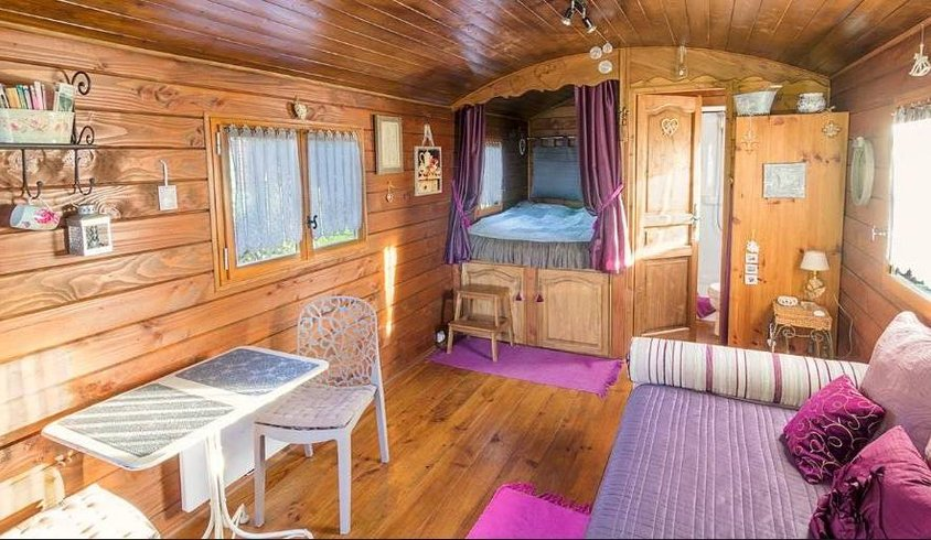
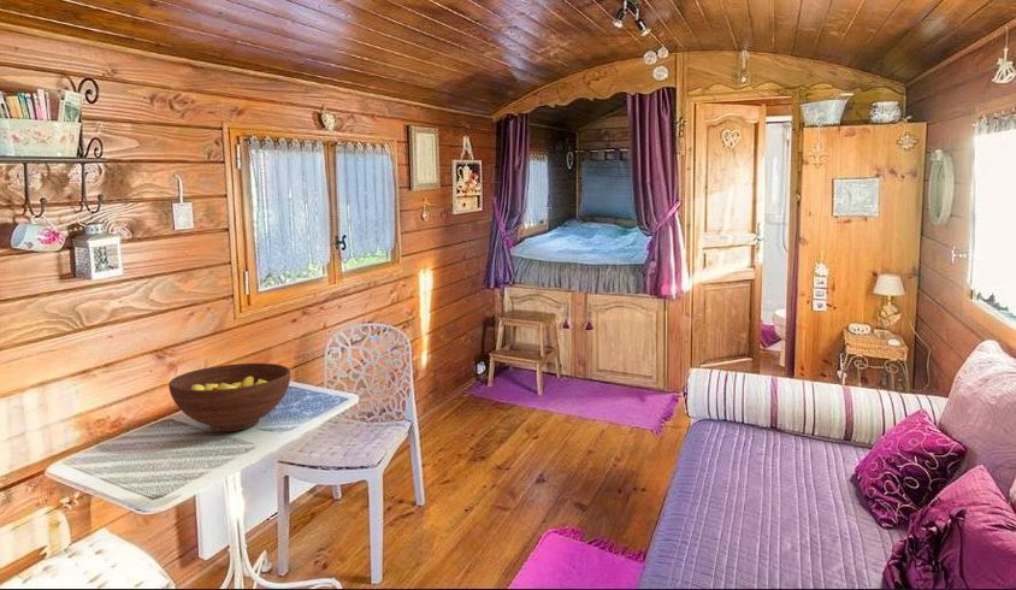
+ fruit bowl (232, 400)
